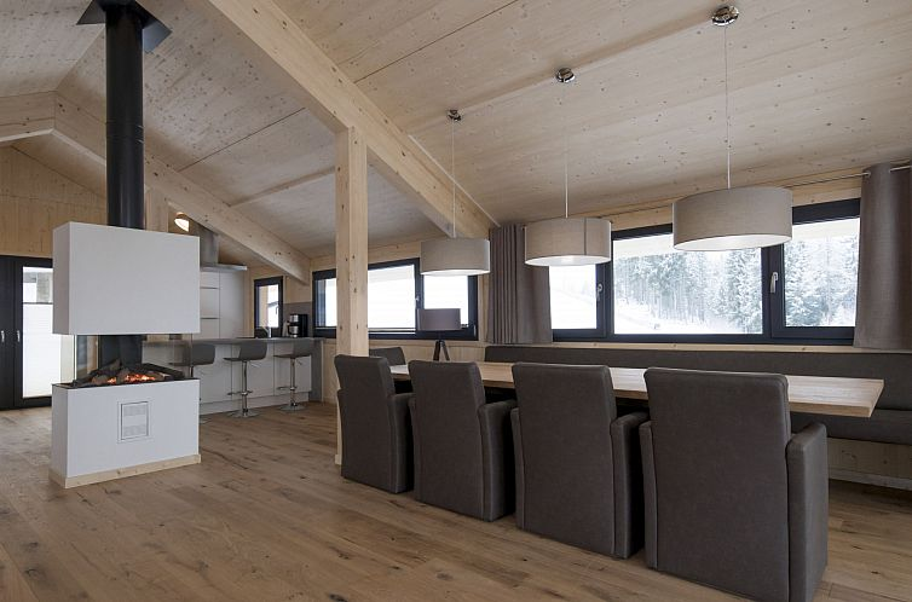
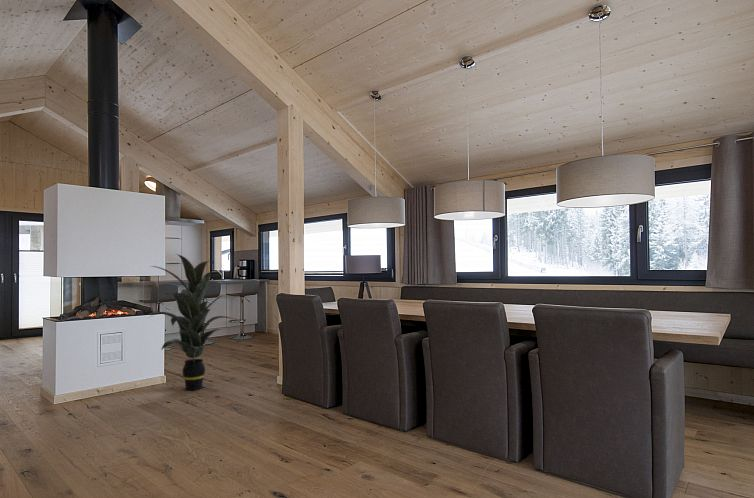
+ indoor plant (187, 321)
